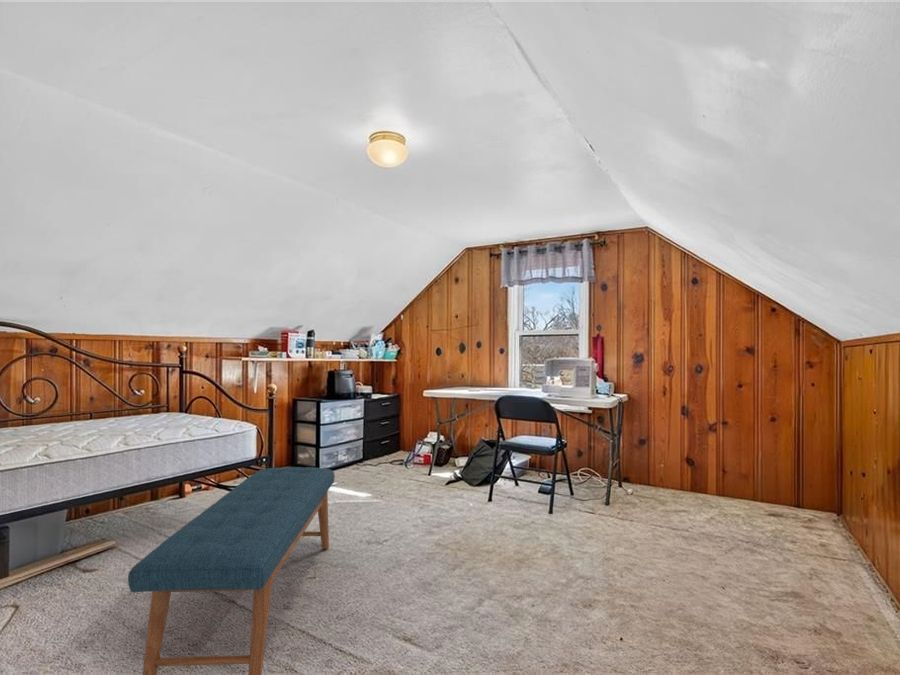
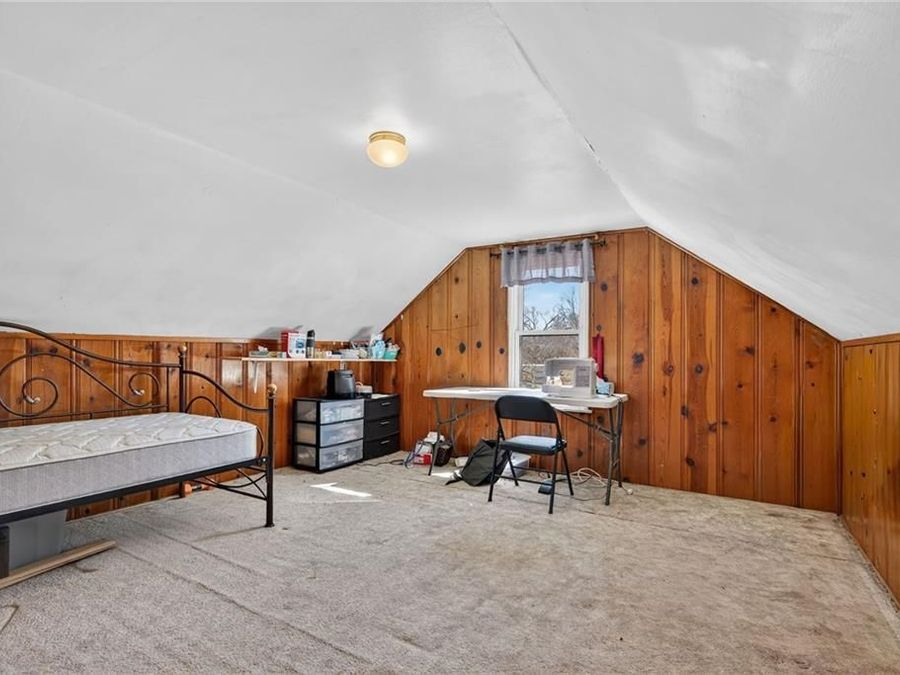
- bench (259, 549)
